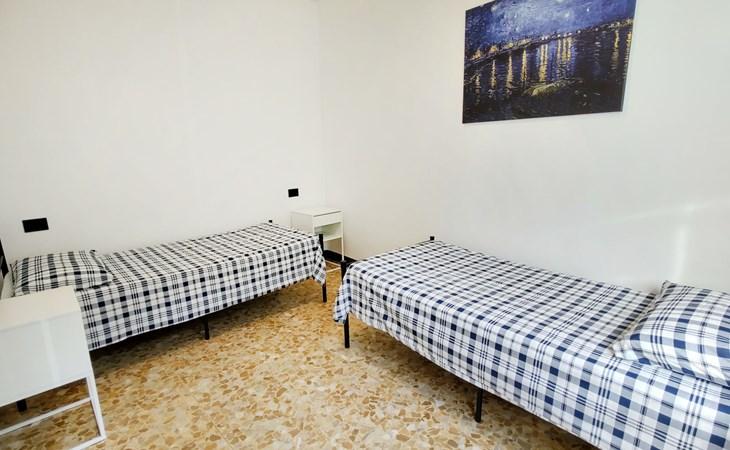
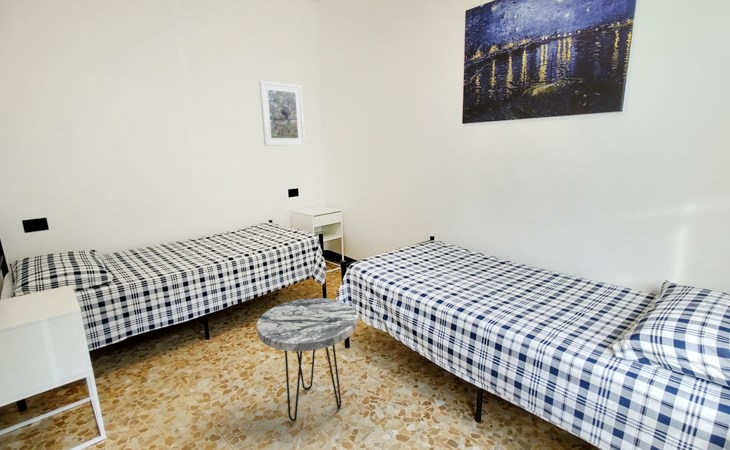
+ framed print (283, 114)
+ side table (312, 362)
